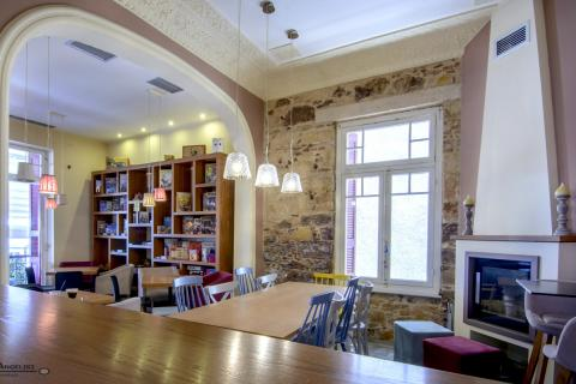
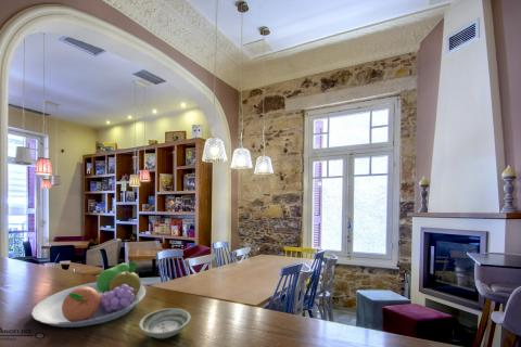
+ fruit bowl (98, 287)
+ saucer (165, 325)
